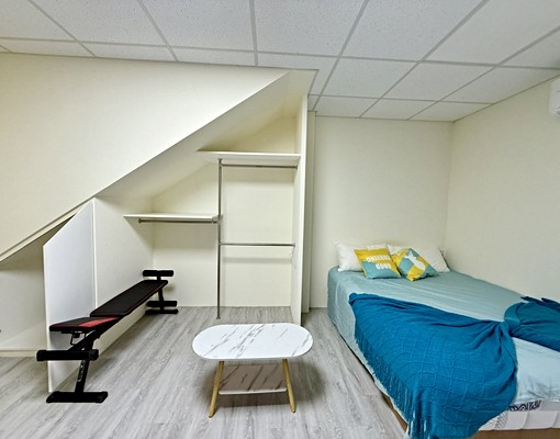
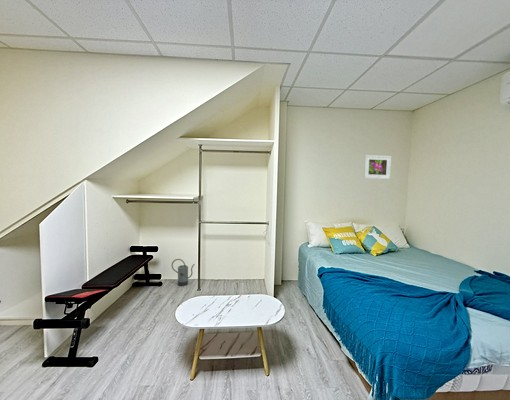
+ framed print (377, 167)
+ watering can (183, 271)
